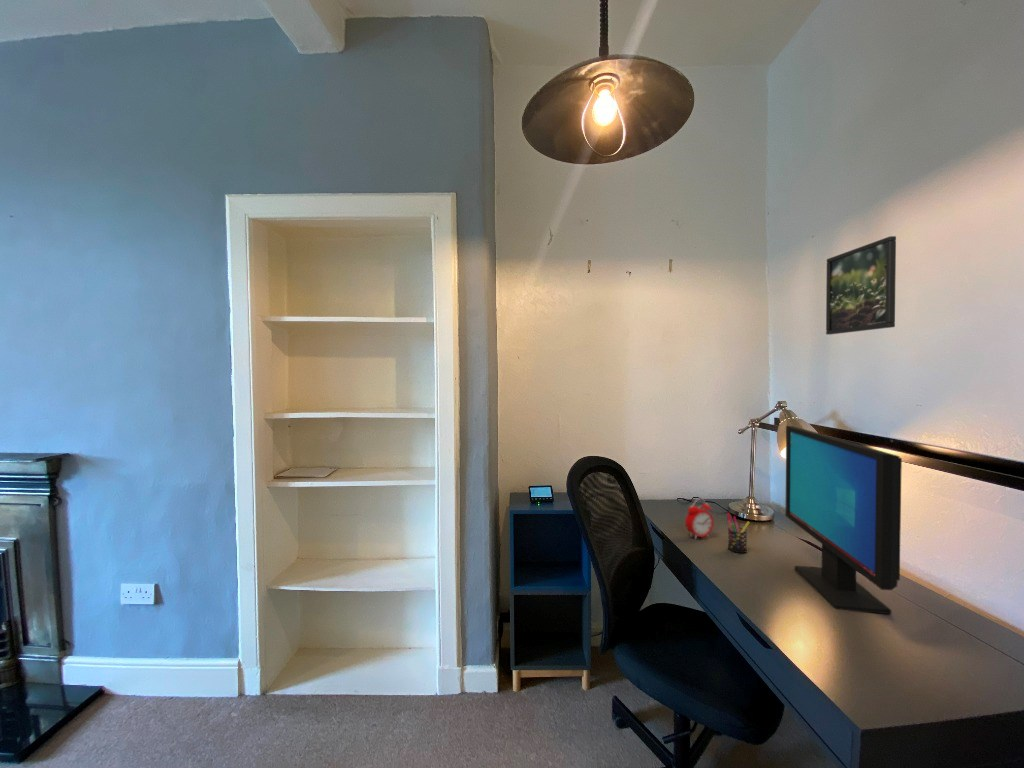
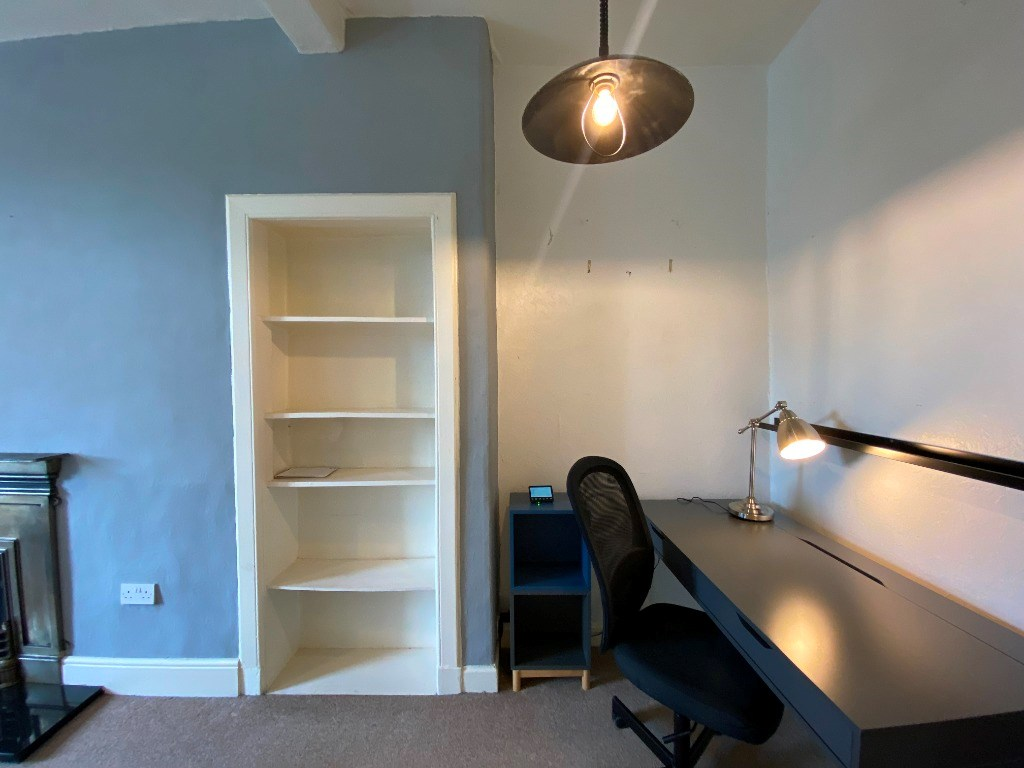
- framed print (857, 290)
- alarm clock (699, 517)
- pen holder (735, 532)
- computer monitor (838, 513)
